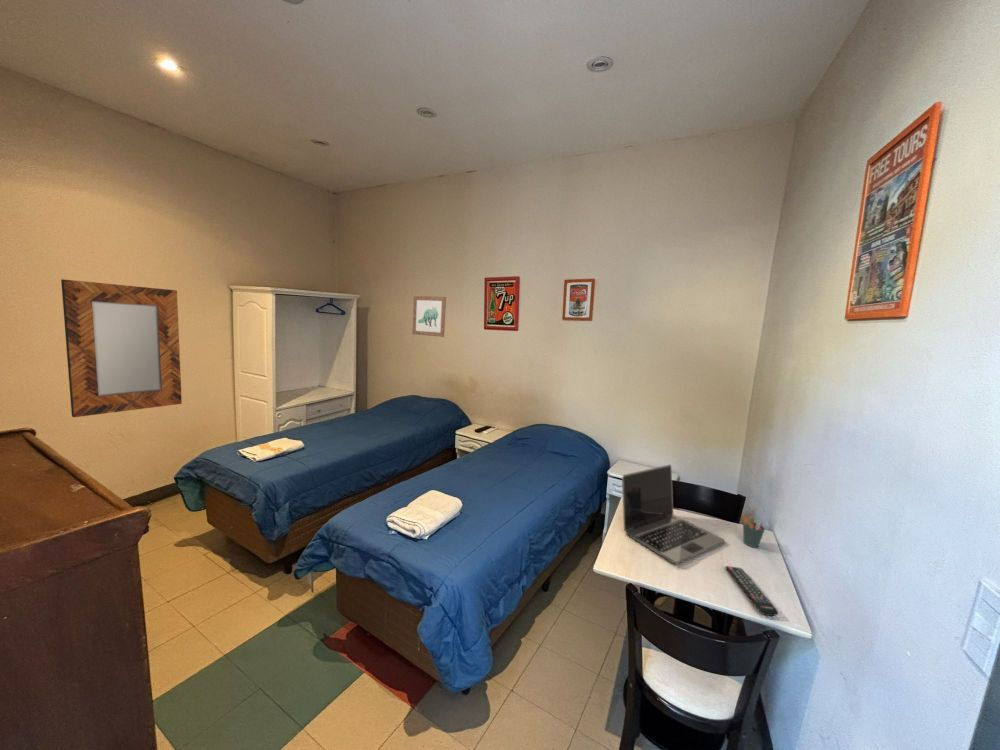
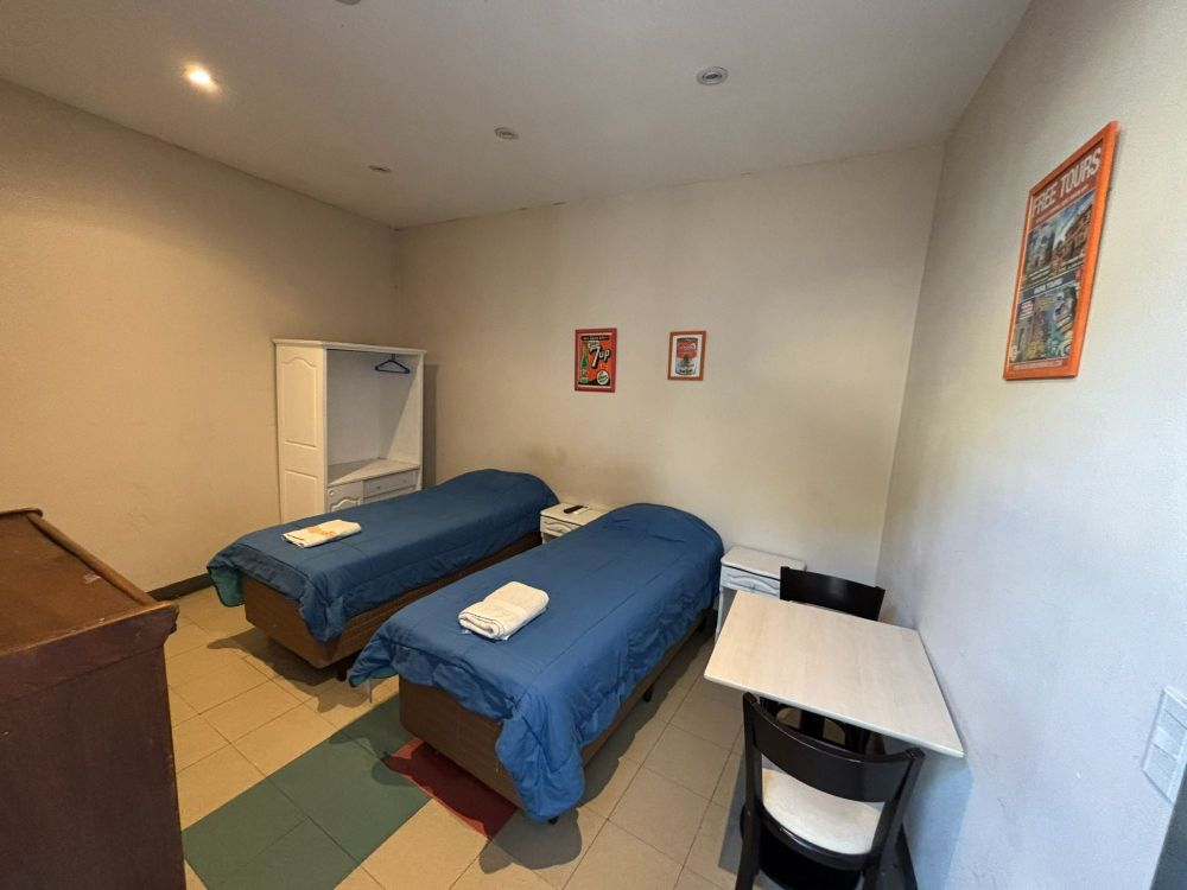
- remote control (749, 588)
- laptop (672, 508)
- pen holder (752, 530)
- wall art (428, 316)
- home mirror (128, 348)
